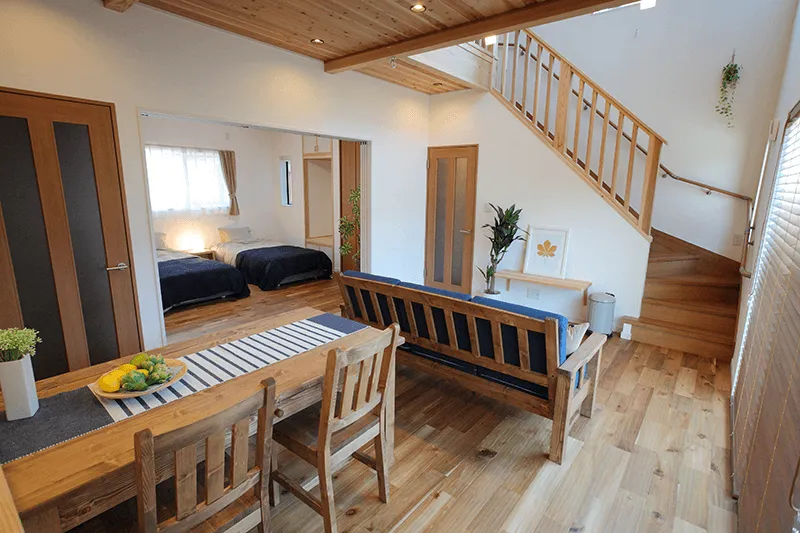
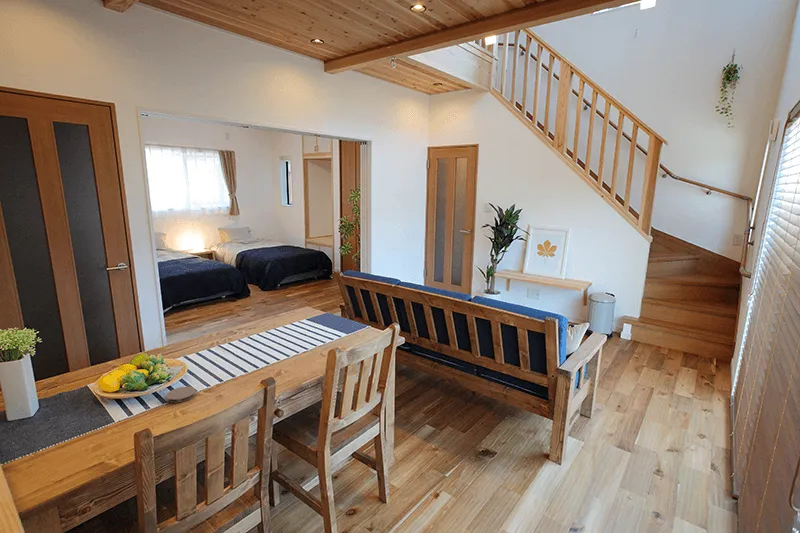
+ coaster (181, 394)
